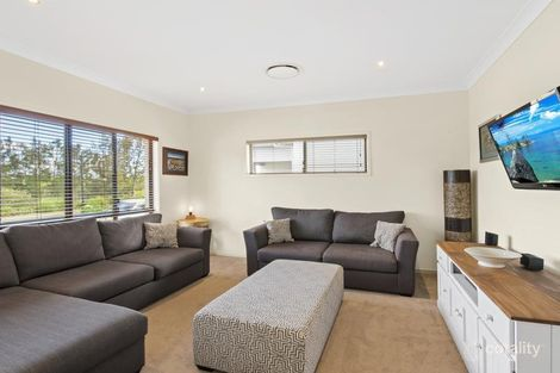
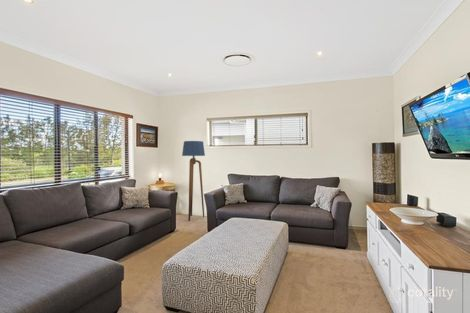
+ floor lamp (192, 179)
